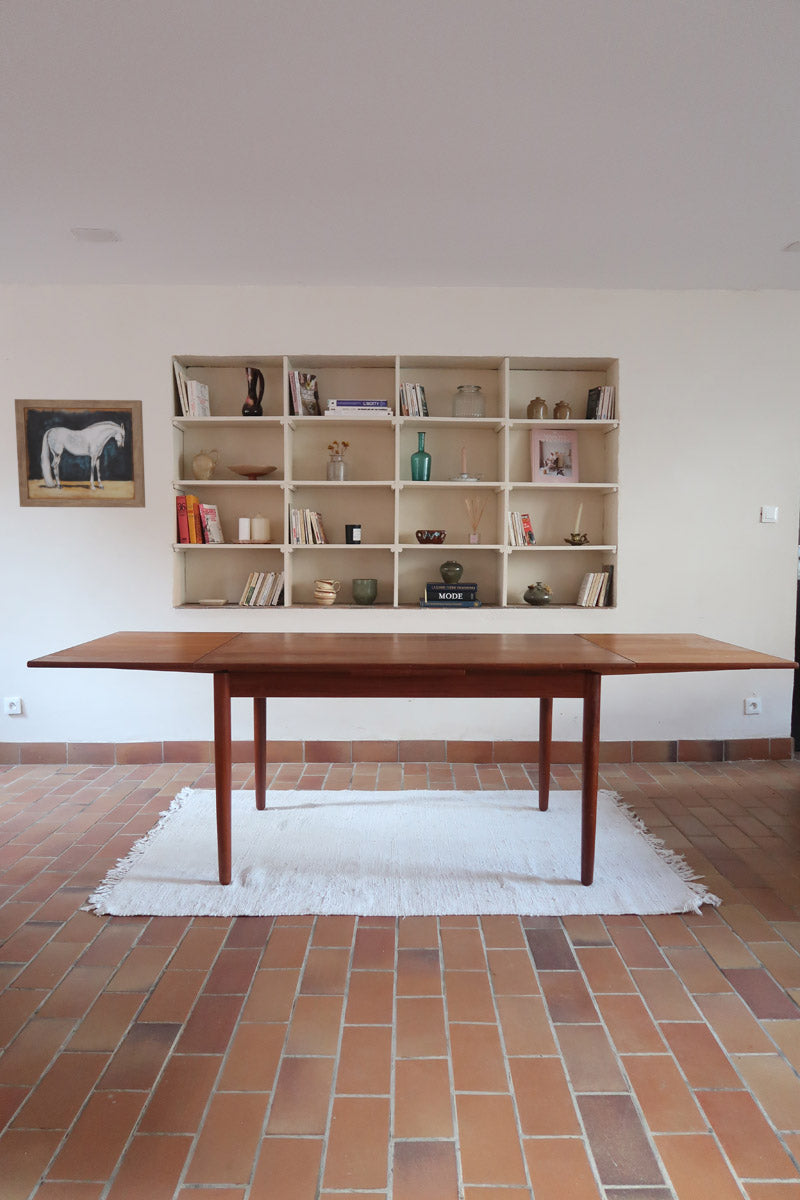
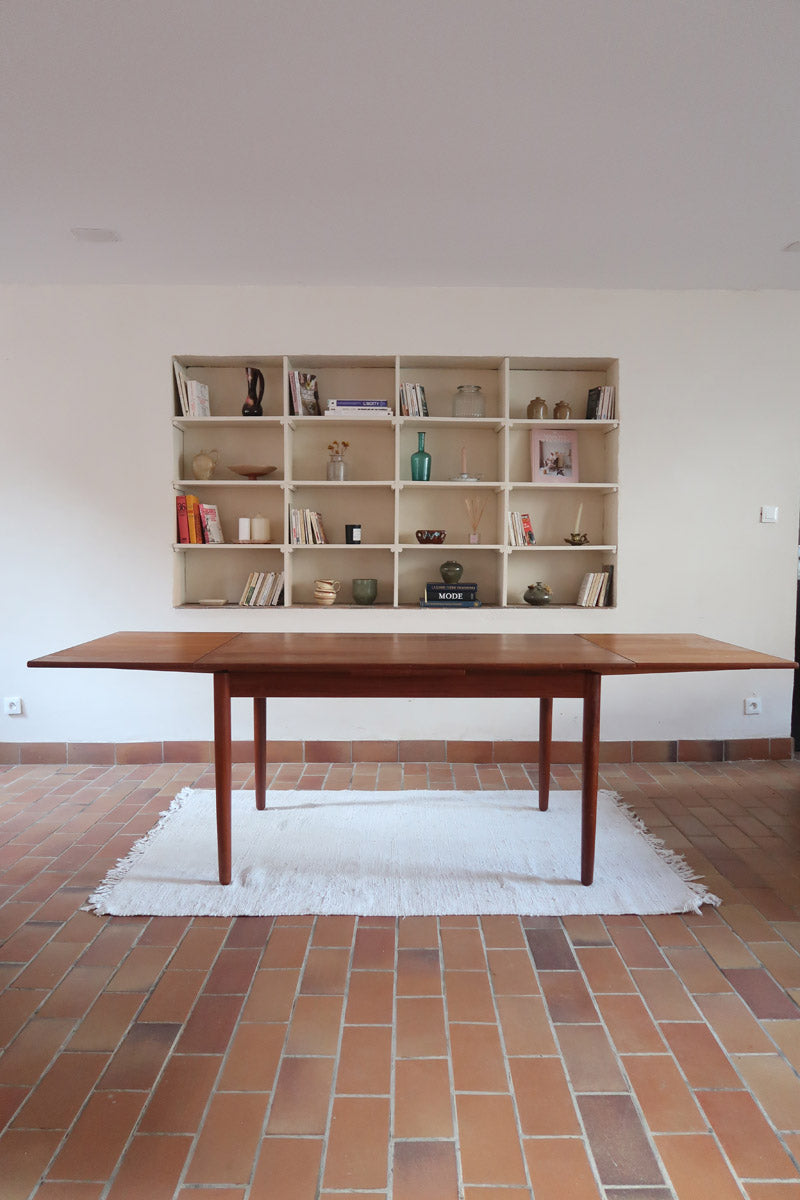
- wall art (80, 454)
